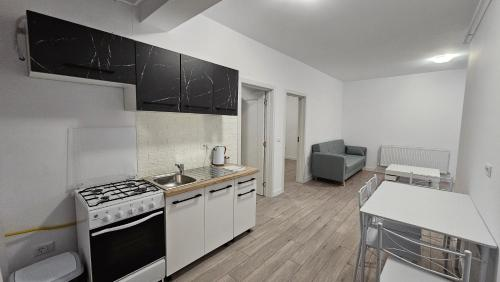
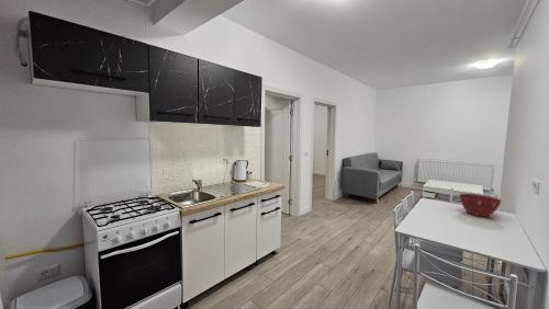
+ mixing bowl (479, 205)
